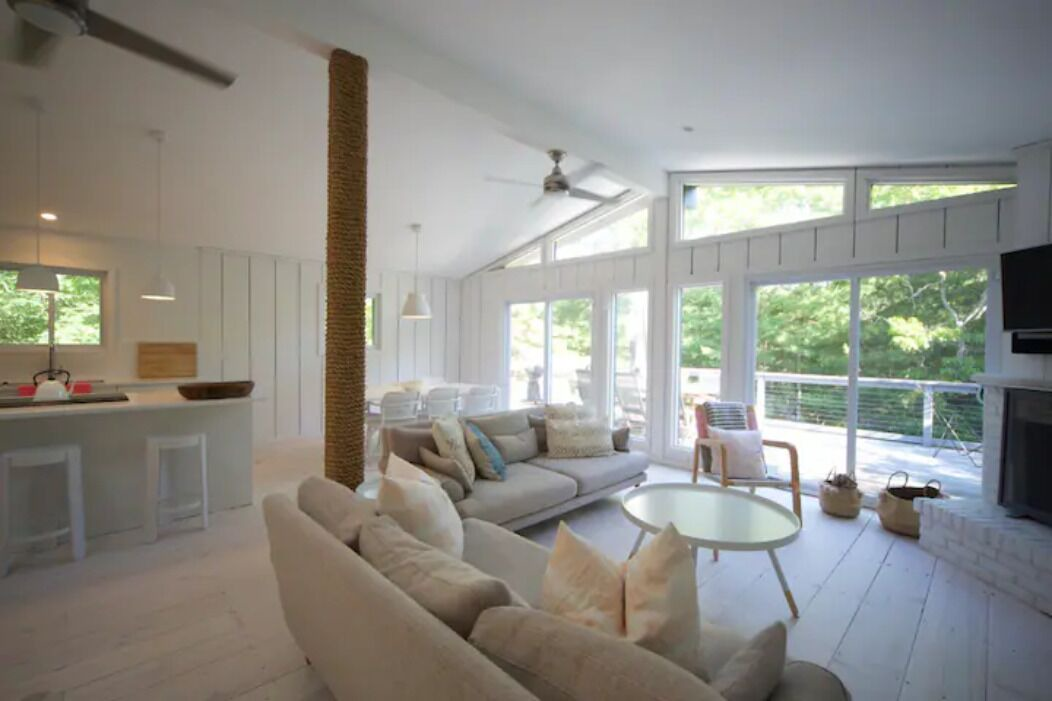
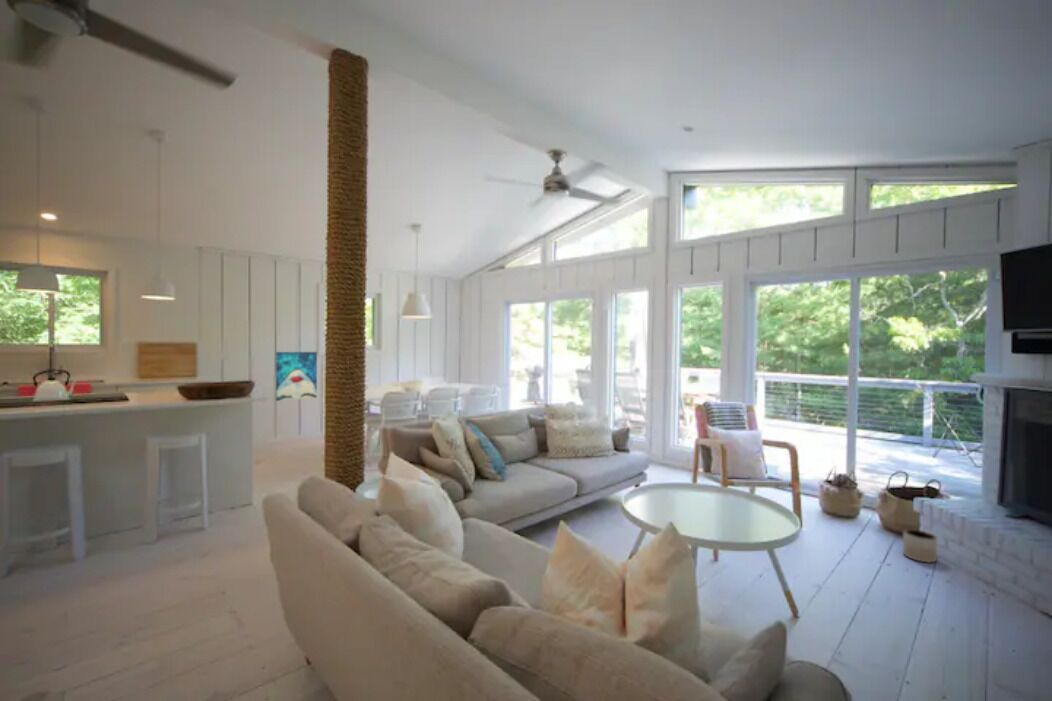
+ wall art (296, 375)
+ planter (919, 545)
